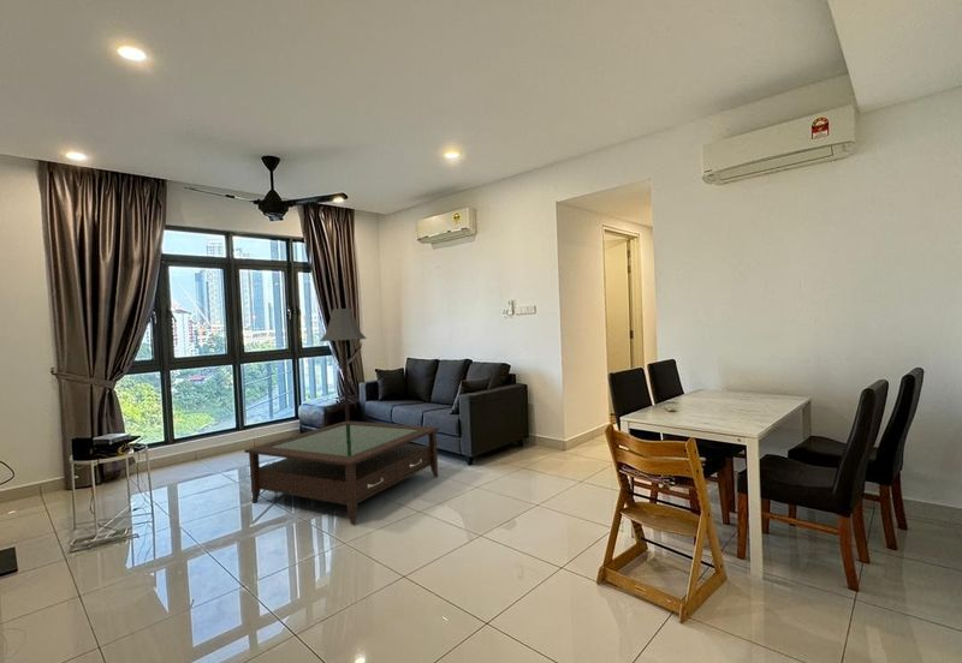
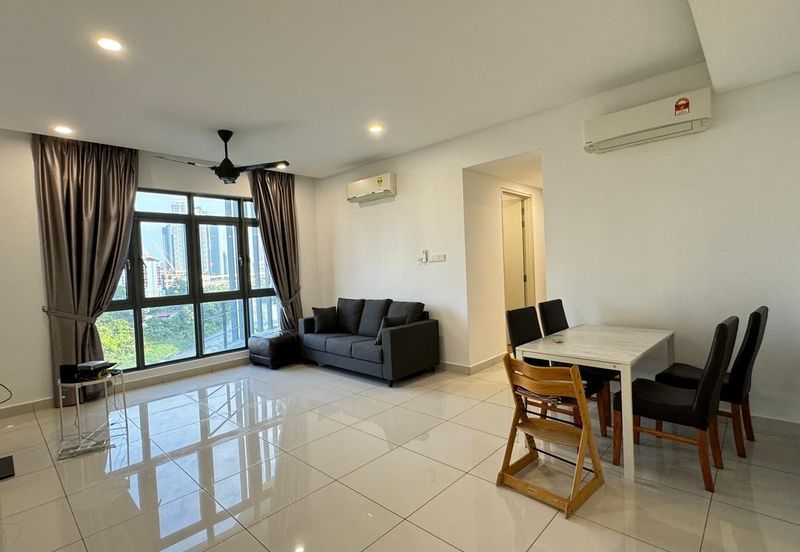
- floor lamp (345, 377)
- coffee table (349, 462)
